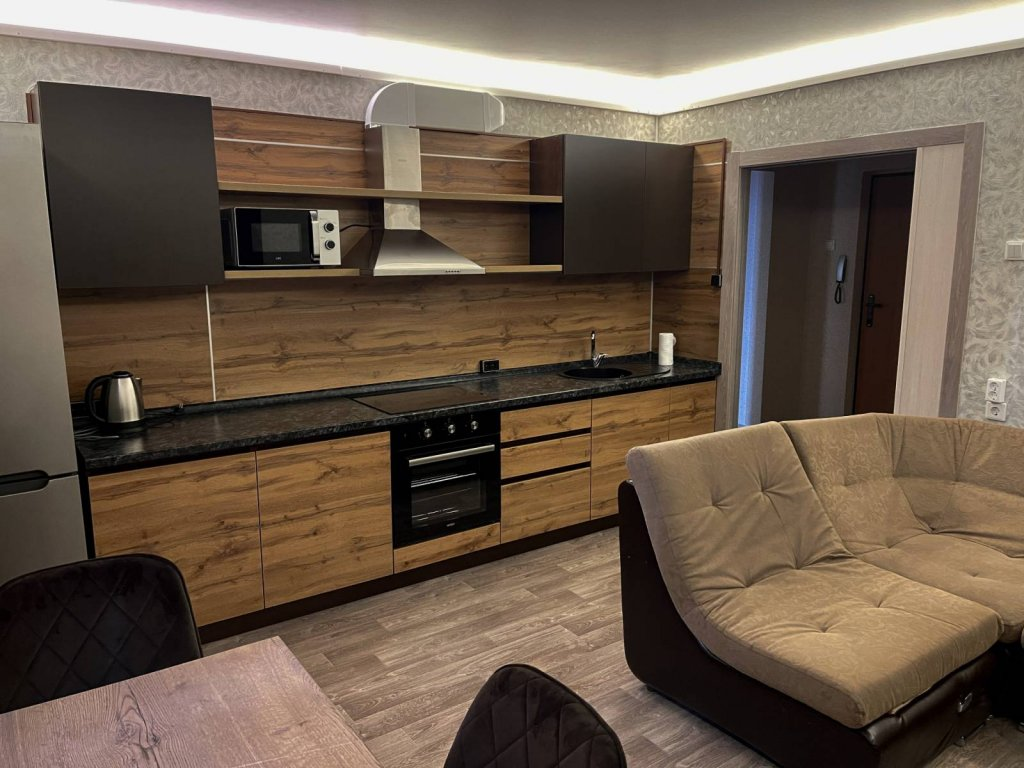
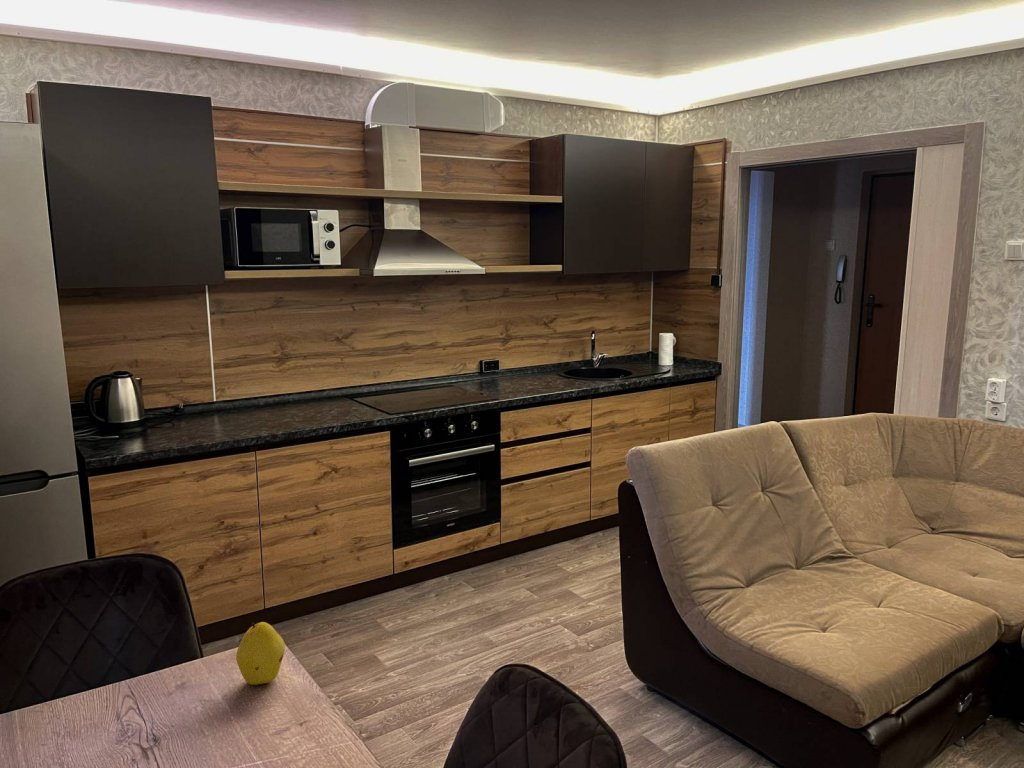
+ fruit (260, 651)
